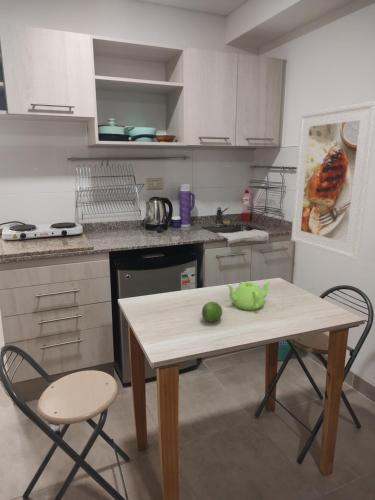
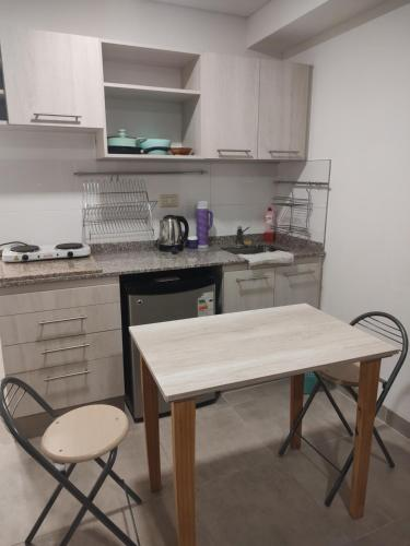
- teapot (249, 293)
- fruit (211, 310)
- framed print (327, 181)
